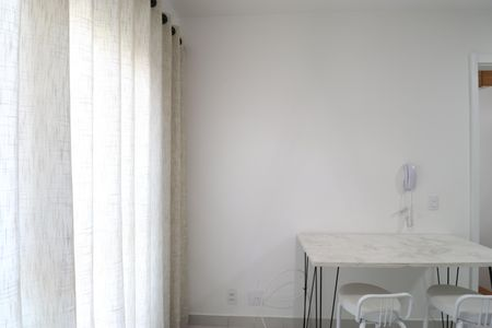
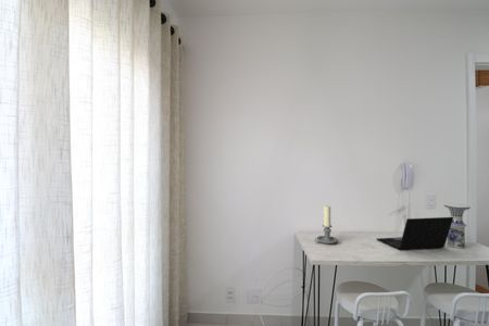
+ laptop (412, 229)
+ candle holder (325, 223)
+ vase (456, 225)
